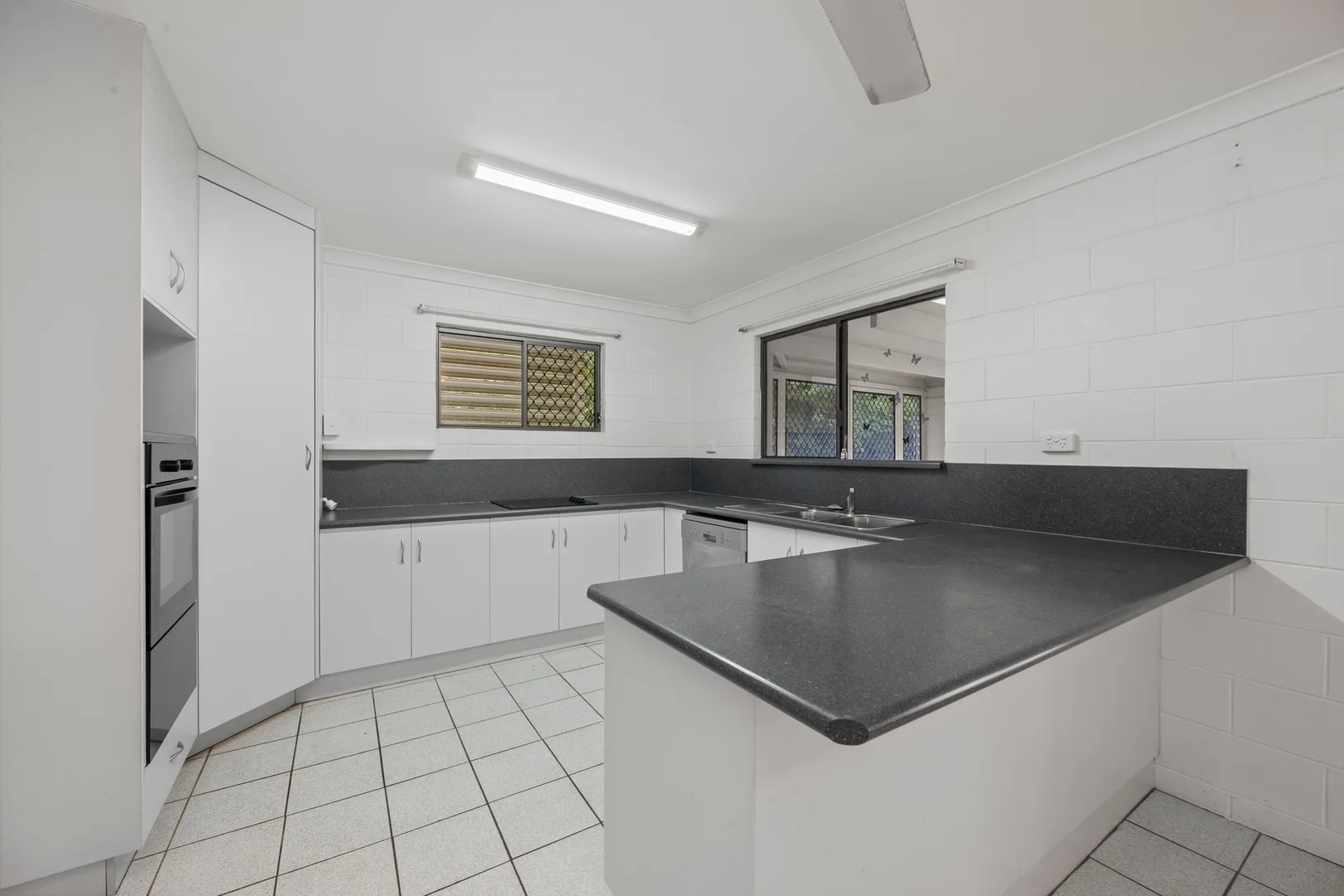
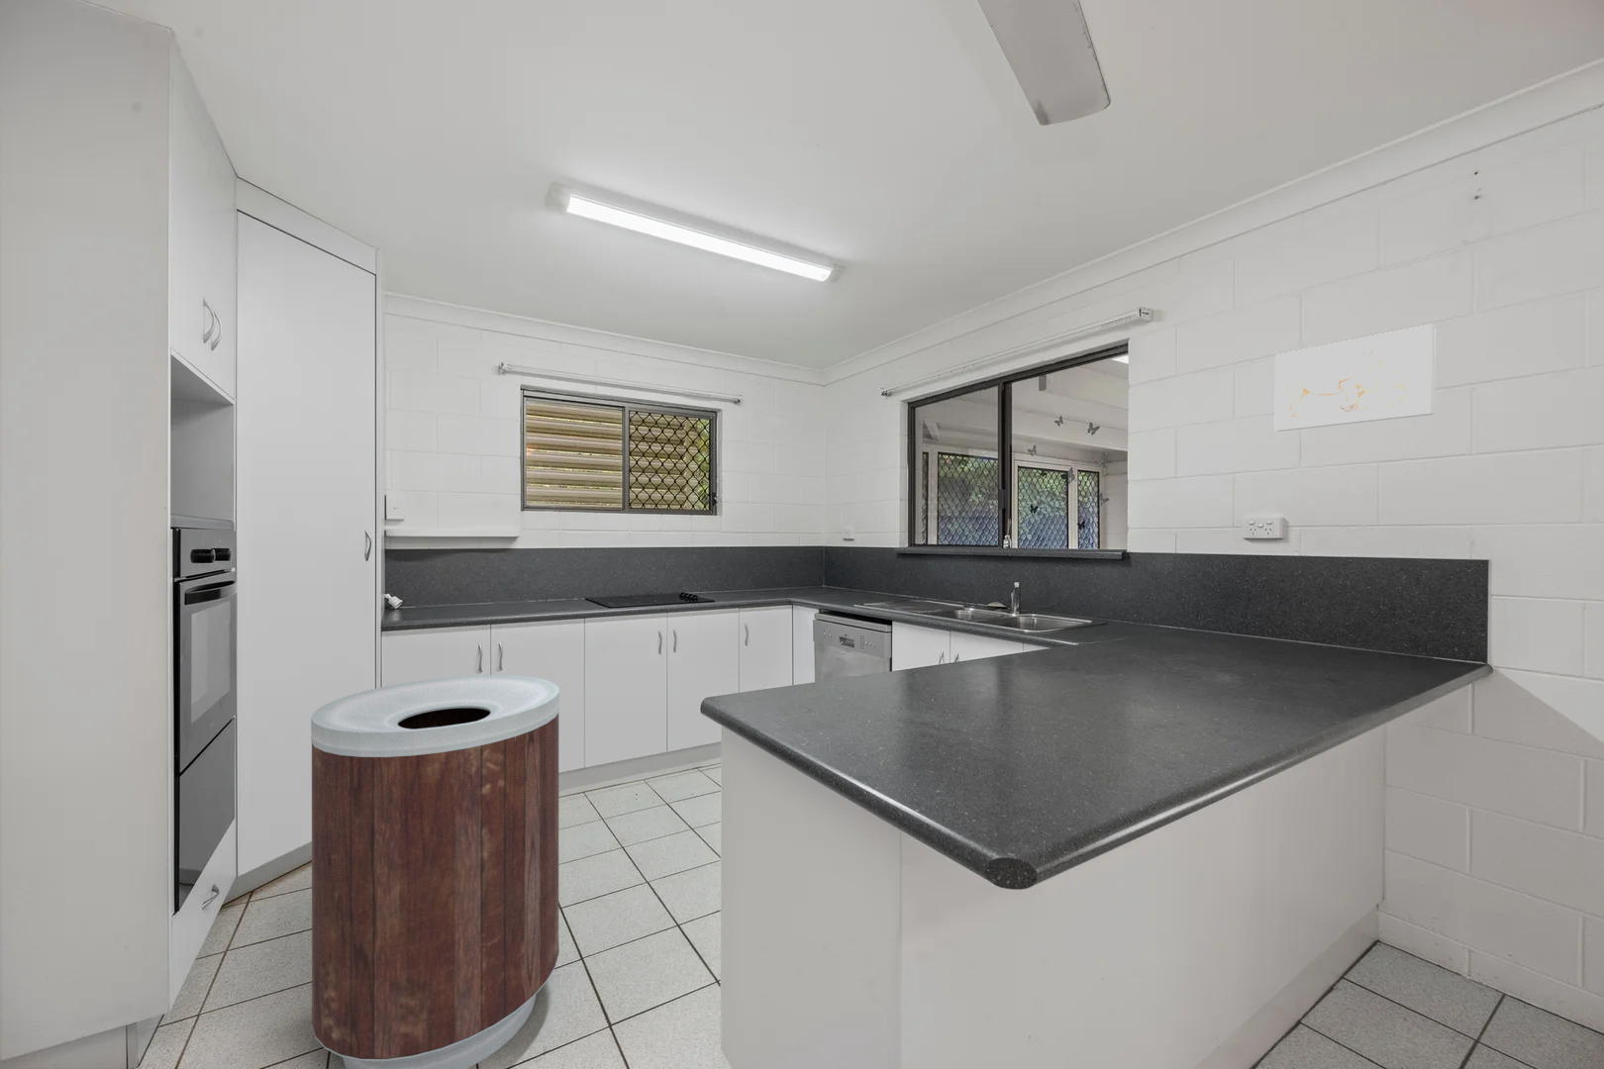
+ wall art (1349, 382)
+ trash can (445, 857)
